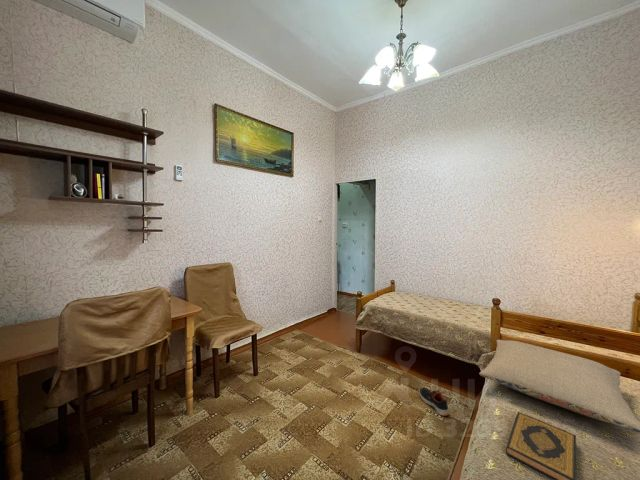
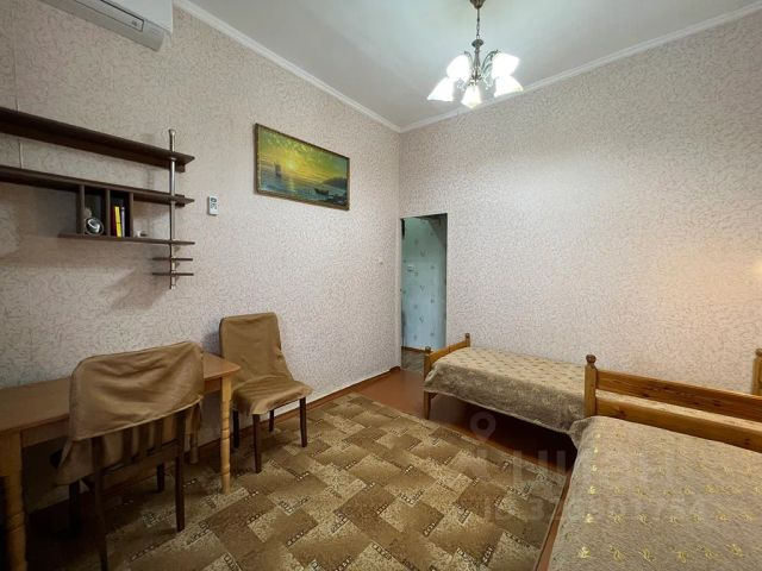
- shoe (433, 396)
- hardback book (541, 444)
- pillow (550, 373)
